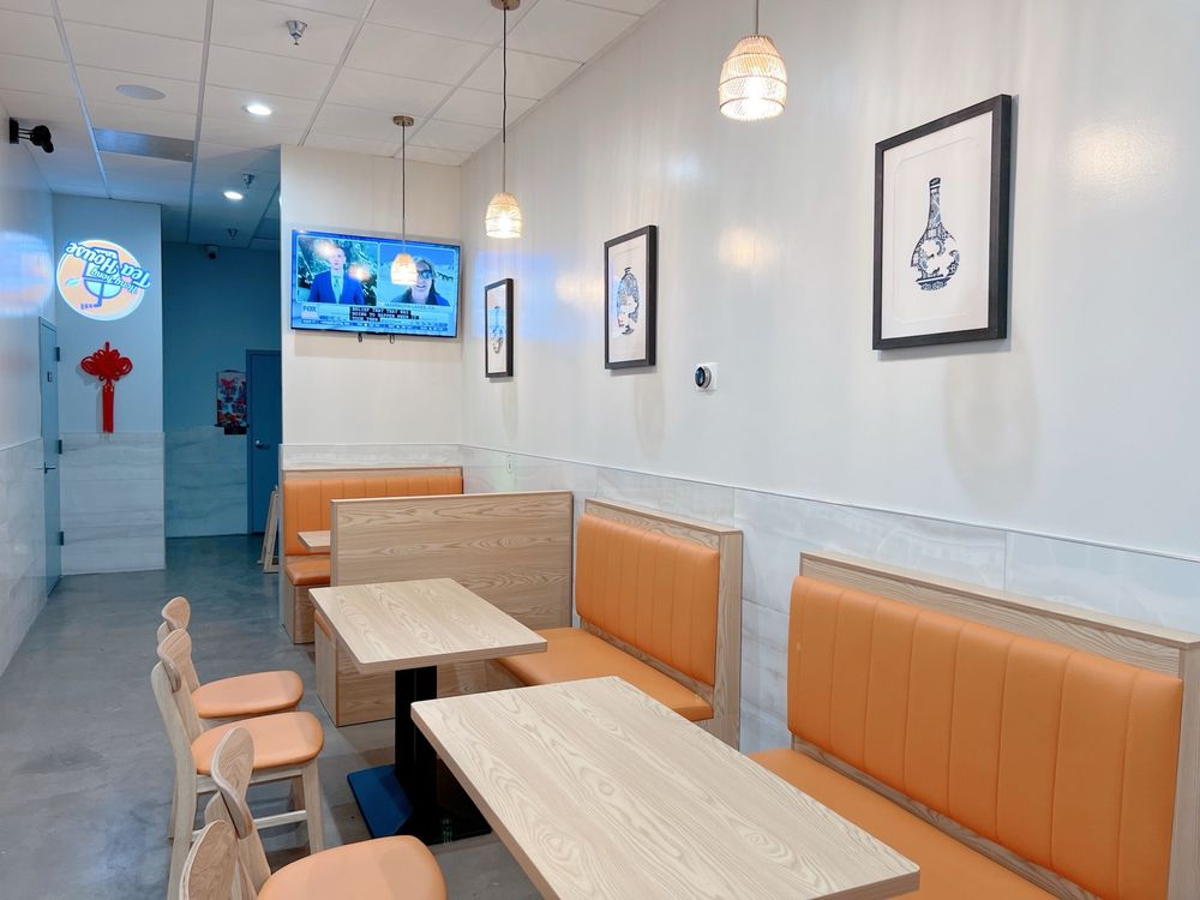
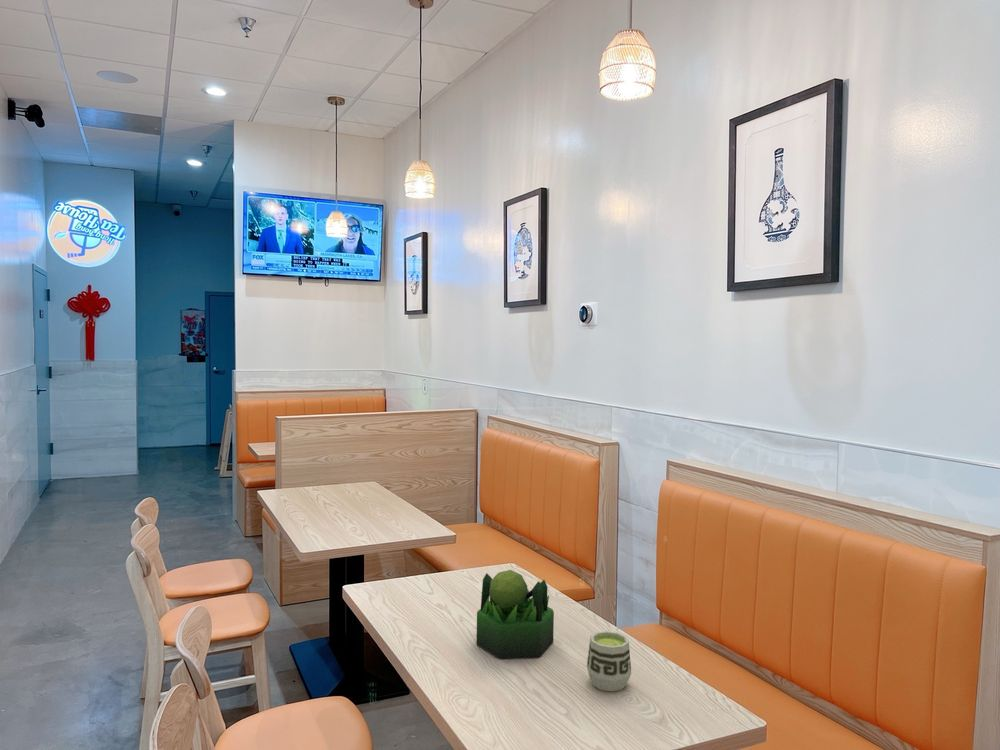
+ cup (609, 661)
+ plant (515, 604)
